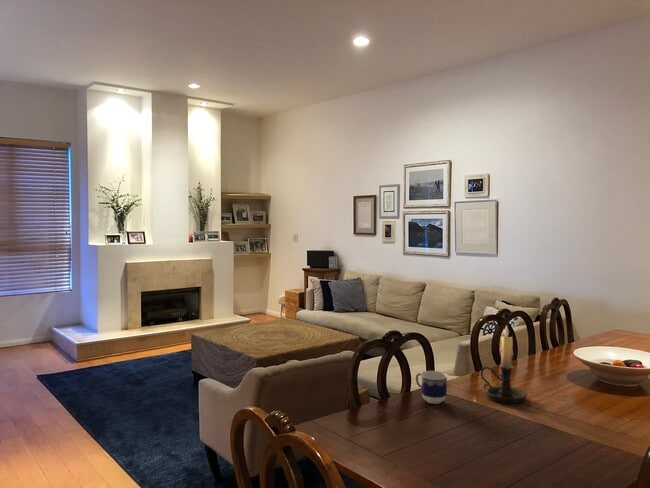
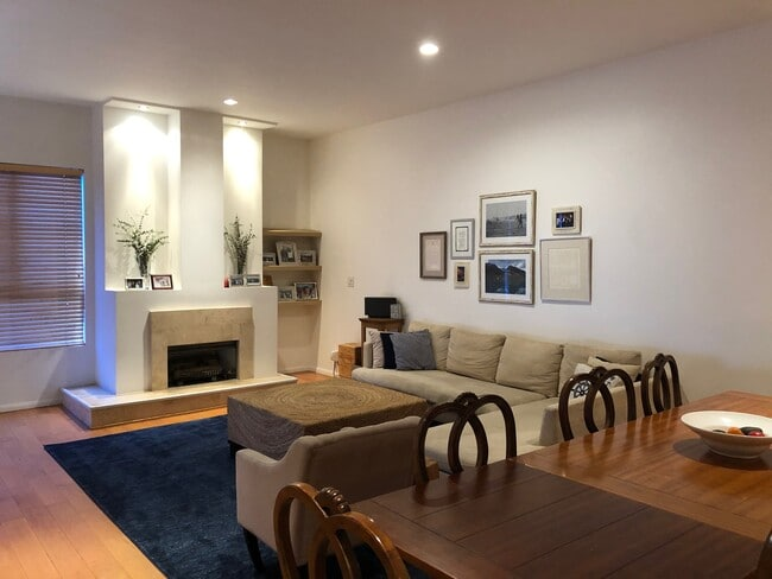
- candle holder (501, 359)
- cup (430, 387)
